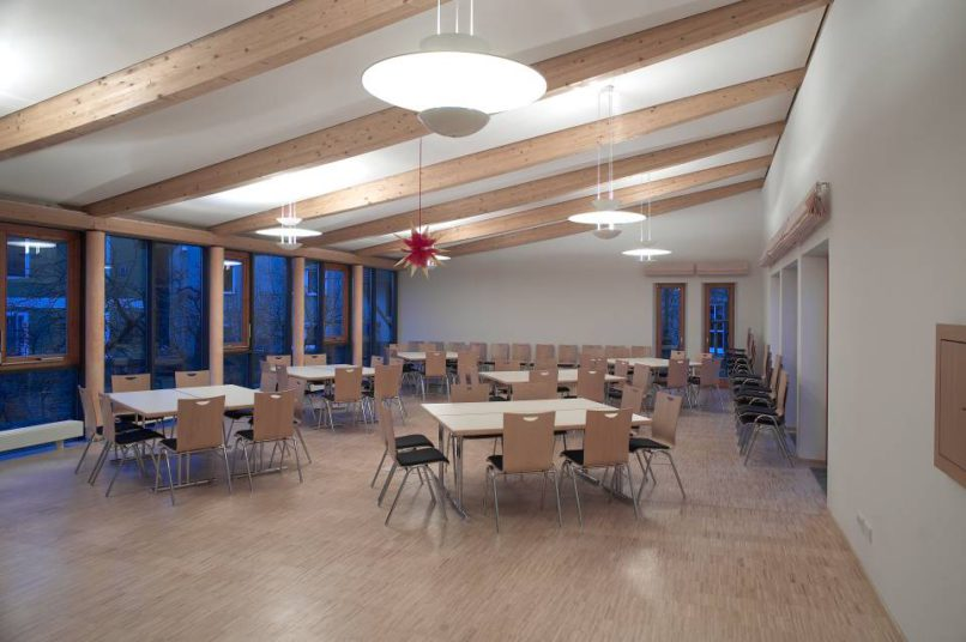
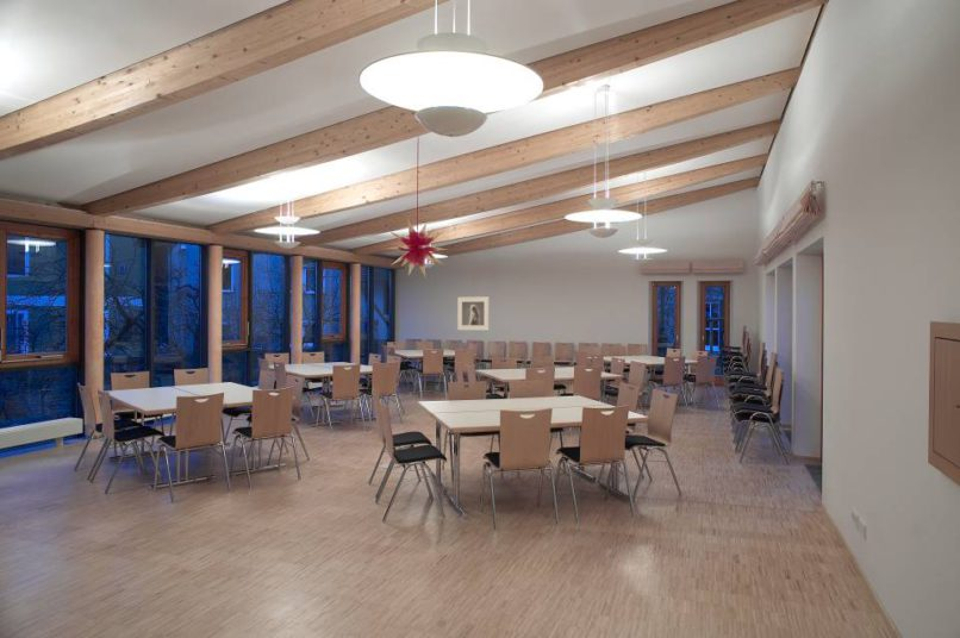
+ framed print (473, 313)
